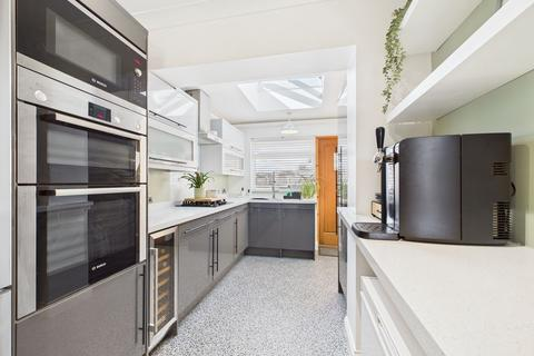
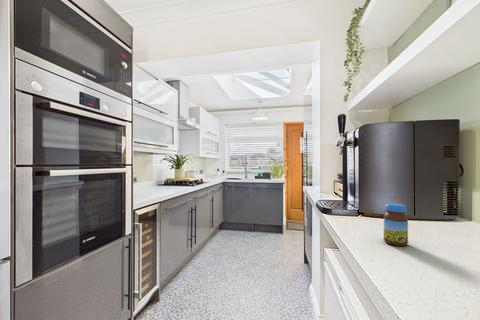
+ jar (395, 223)
